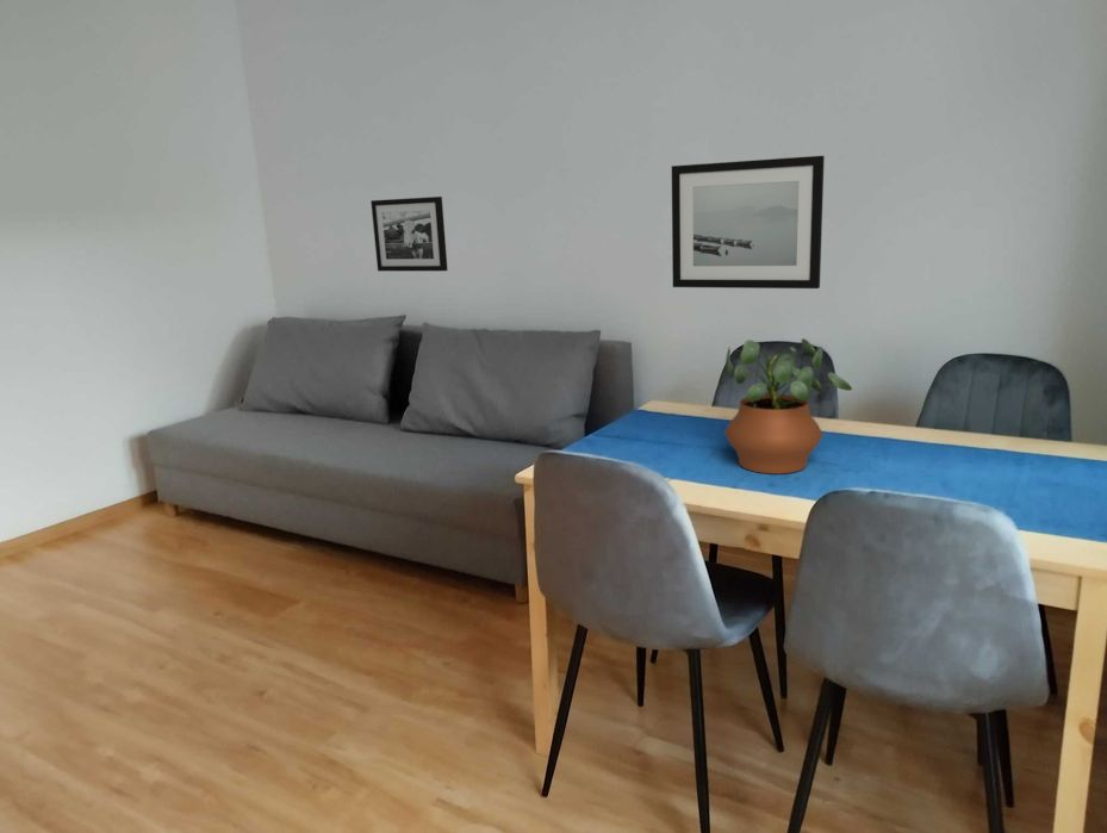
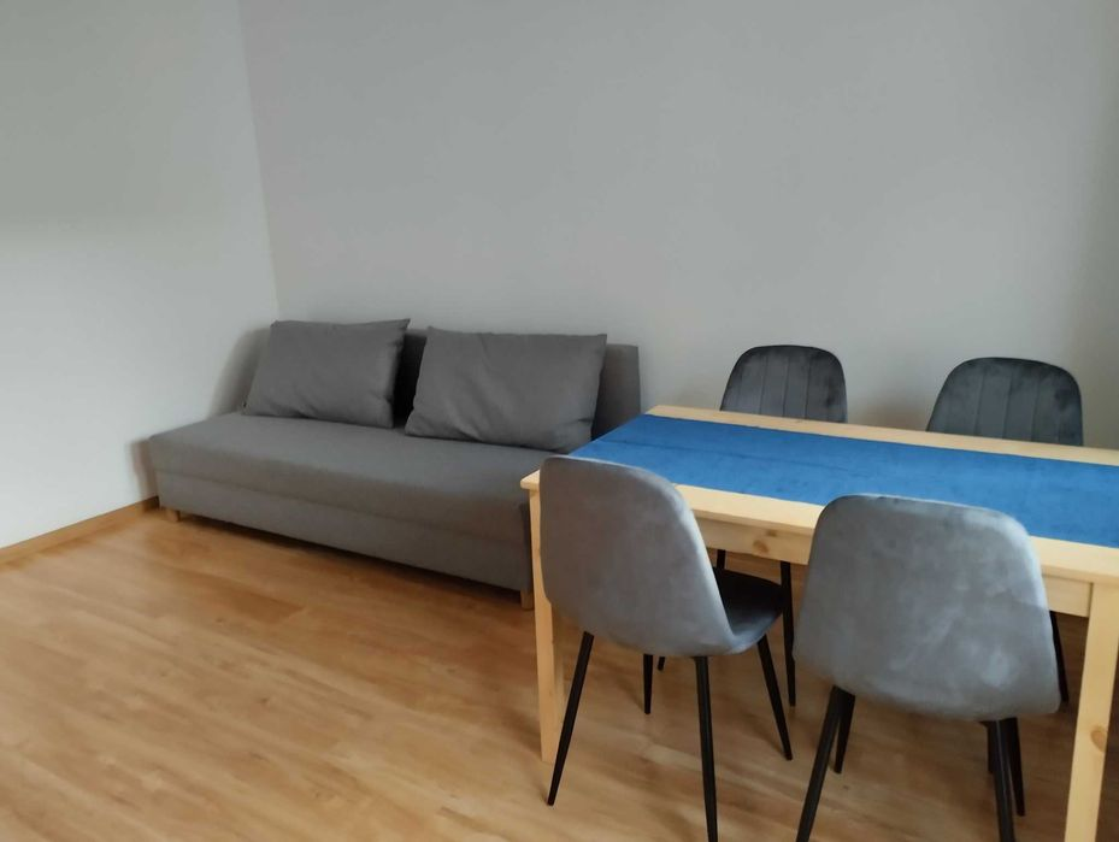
- wall art (744, 225)
- potted plant (785, 403)
- picture frame (409, 235)
